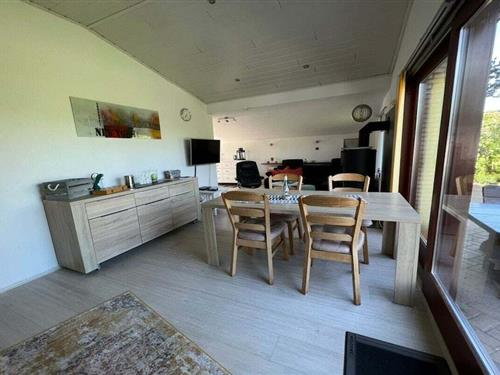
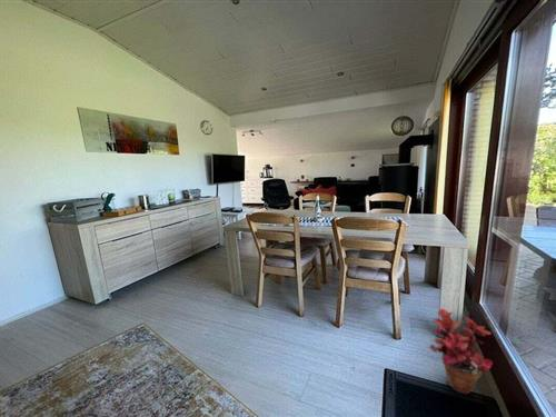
+ potted plant (458, 357)
